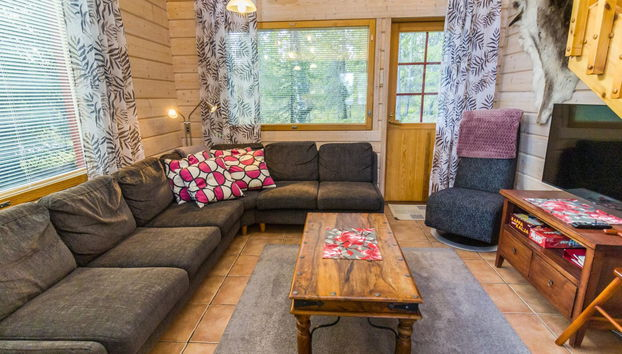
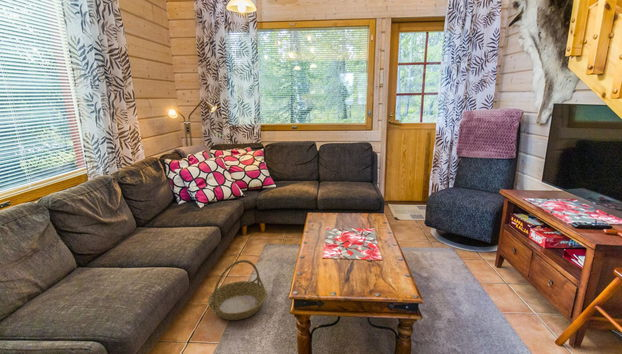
+ basket (237, 284)
